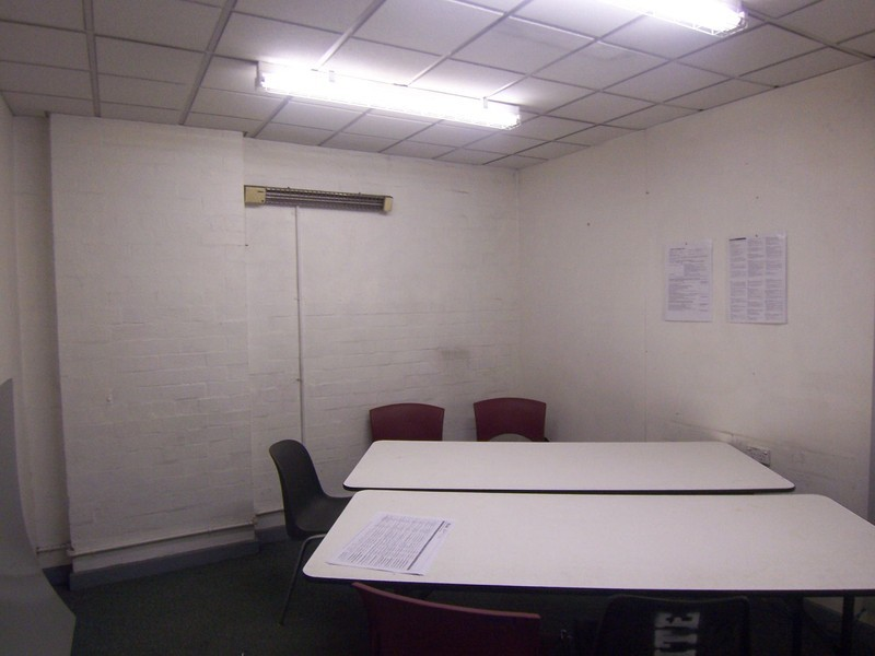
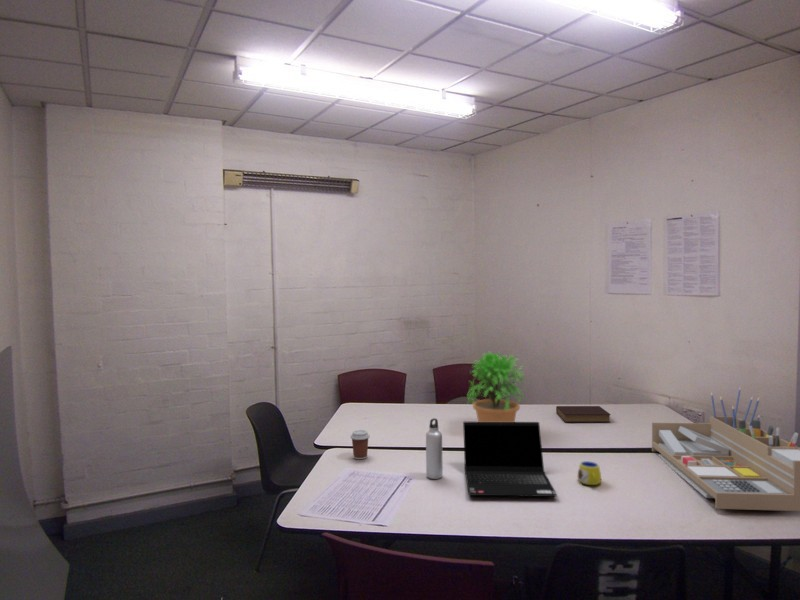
+ mug (590, 474)
+ laptop computer (506, 457)
+ water bottle (434, 447)
+ desk organizer (729, 439)
+ book (582, 413)
+ potted plant (495, 391)
+ coffee cup (360, 444)
